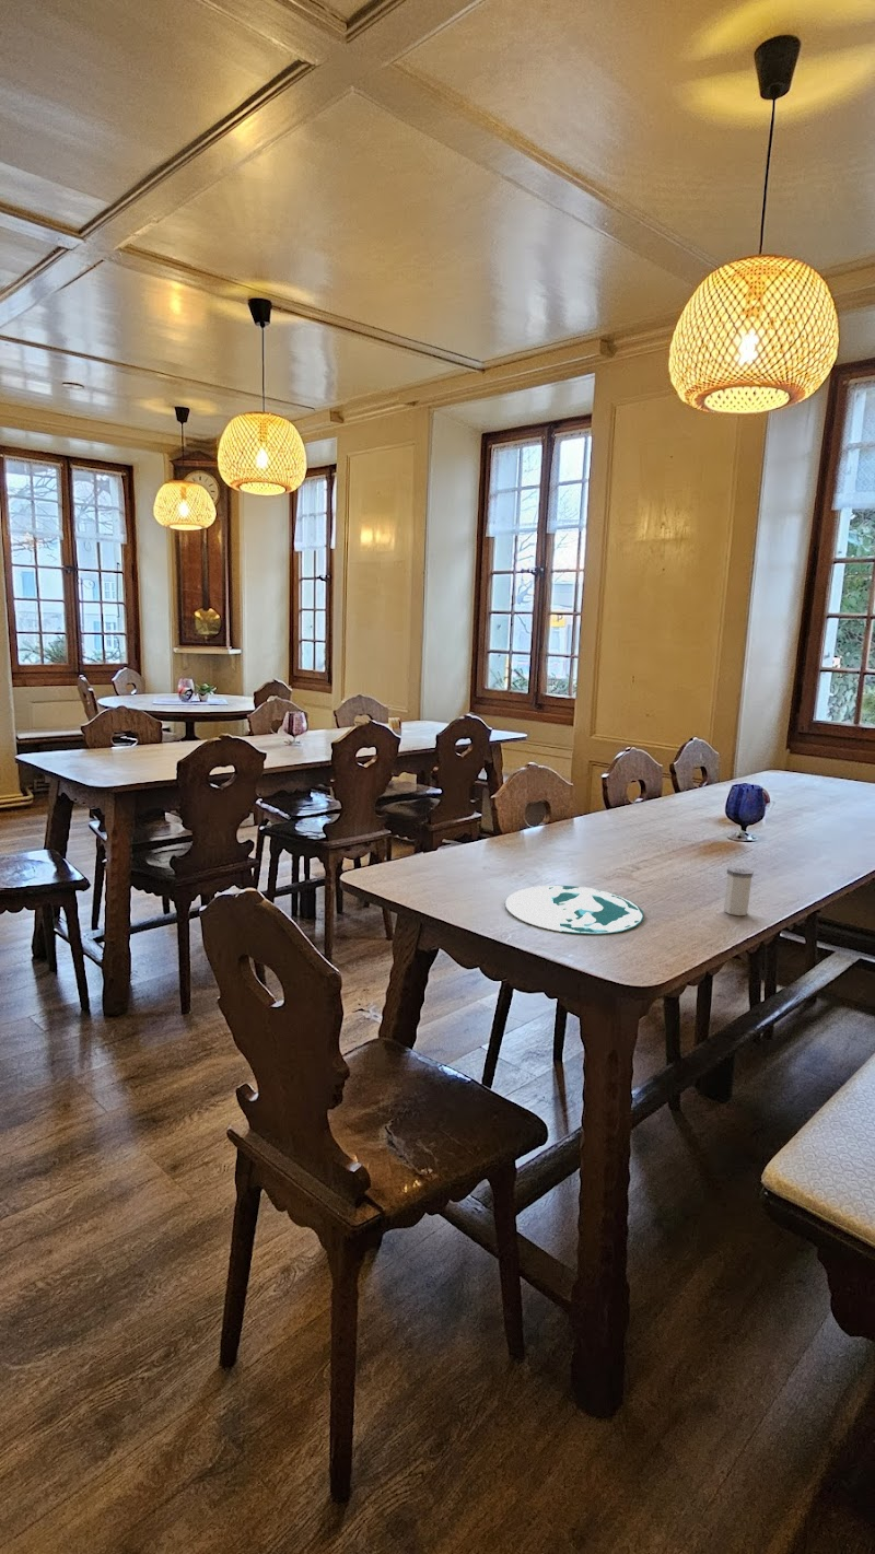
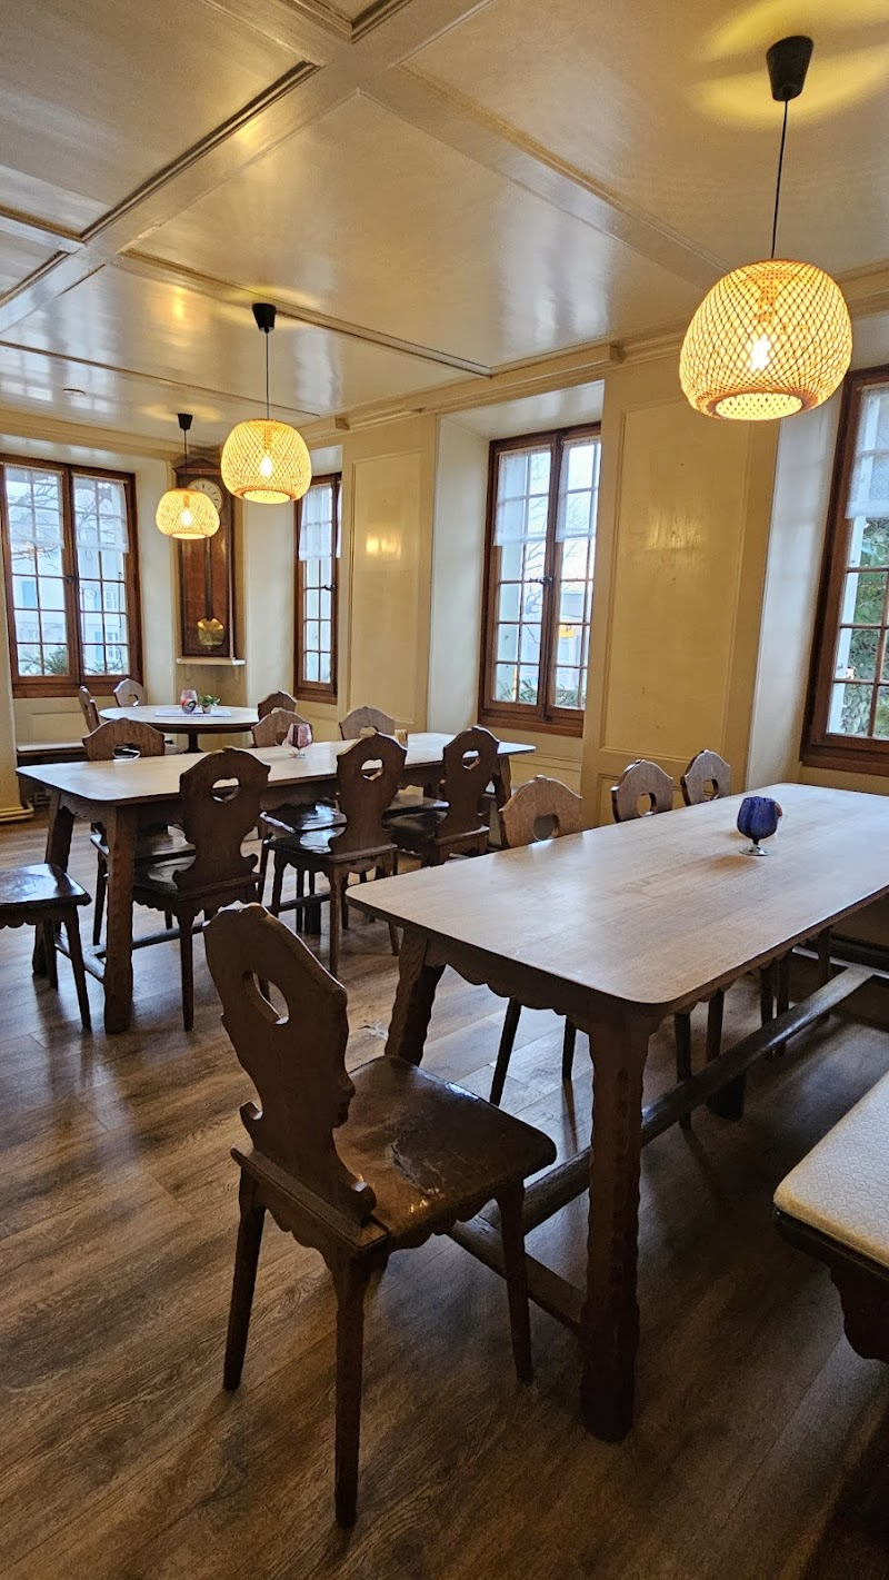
- salt shaker (737, 890)
- plate (574, 901)
